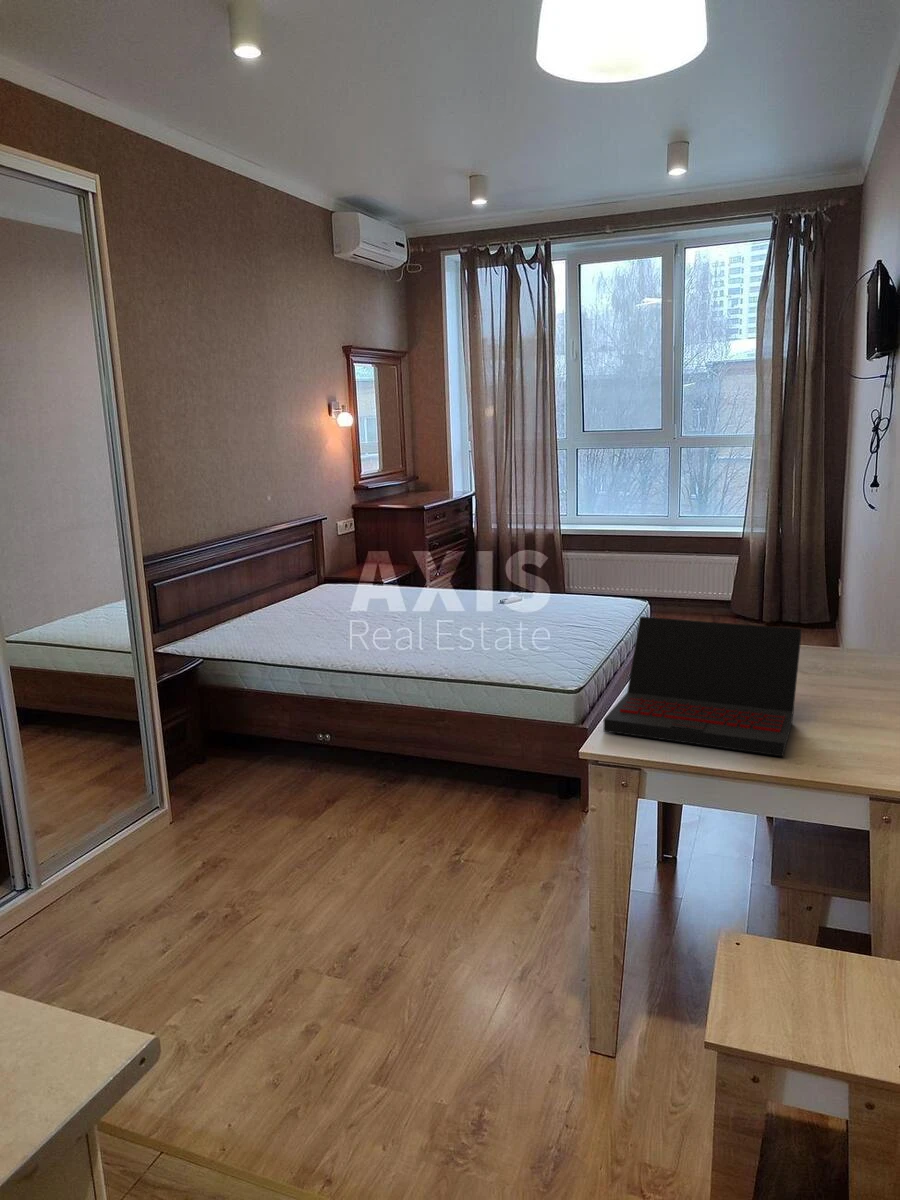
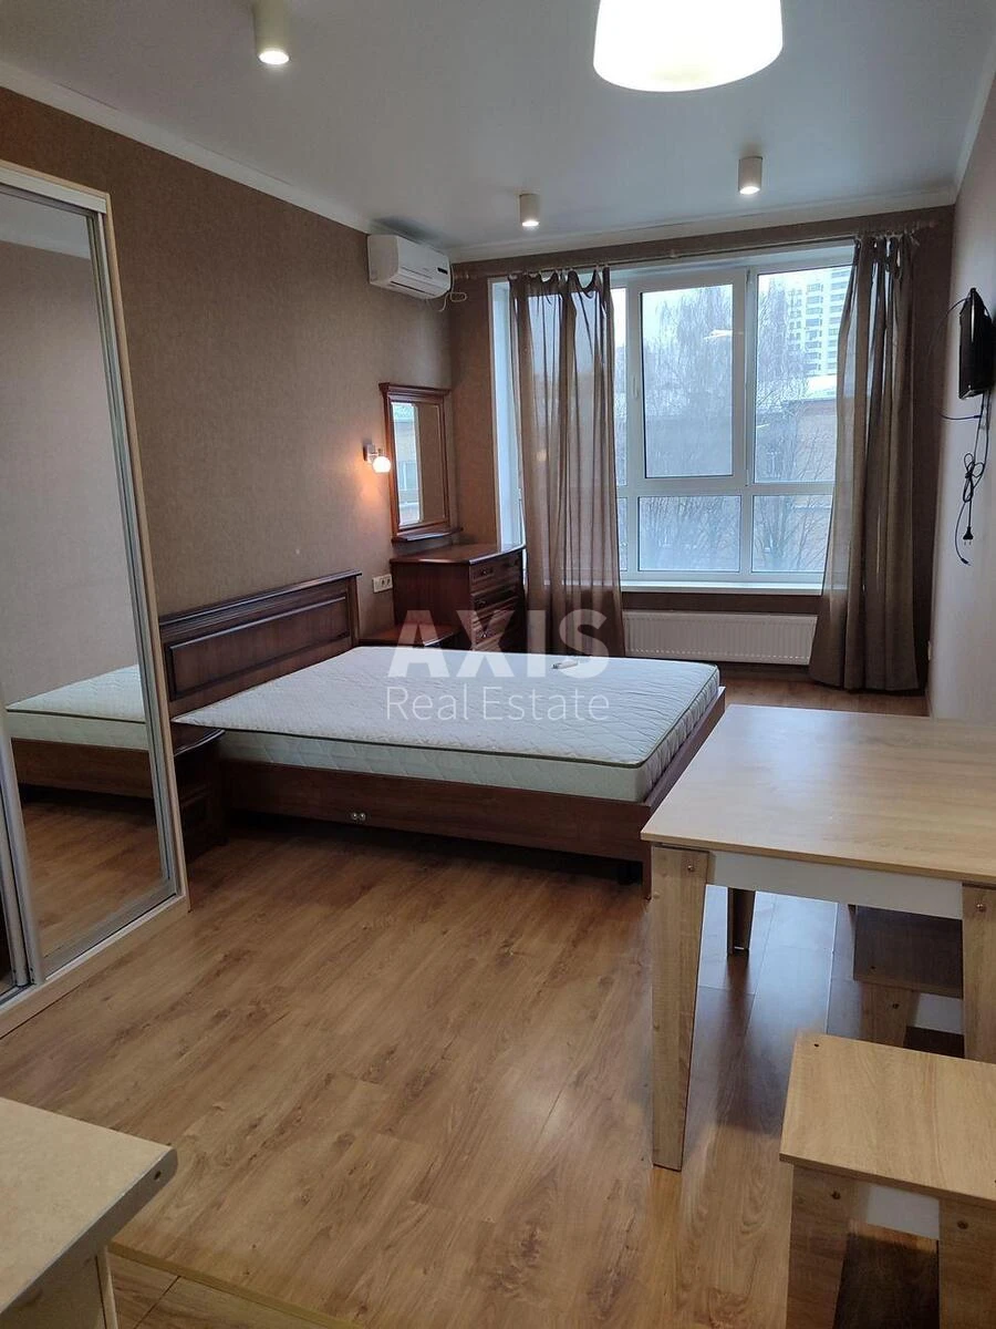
- laptop (704, 677)
